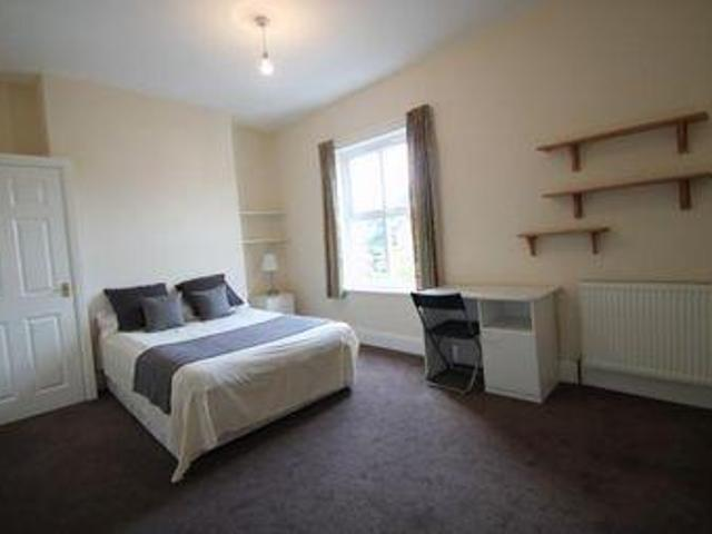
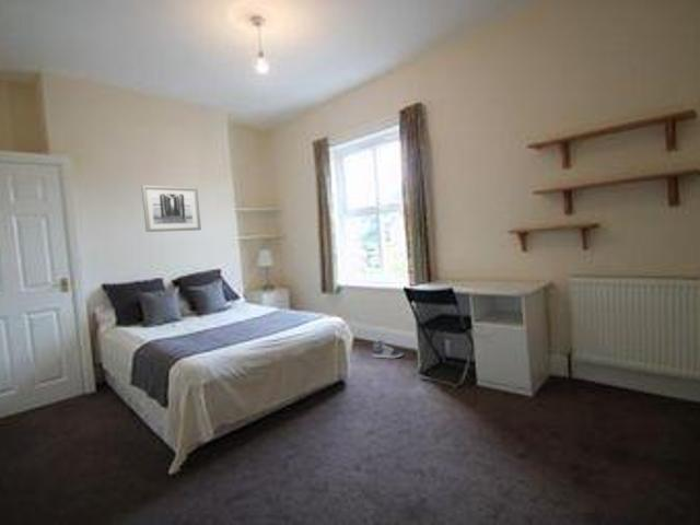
+ wall art (172, 208)
+ sneaker (386, 348)
